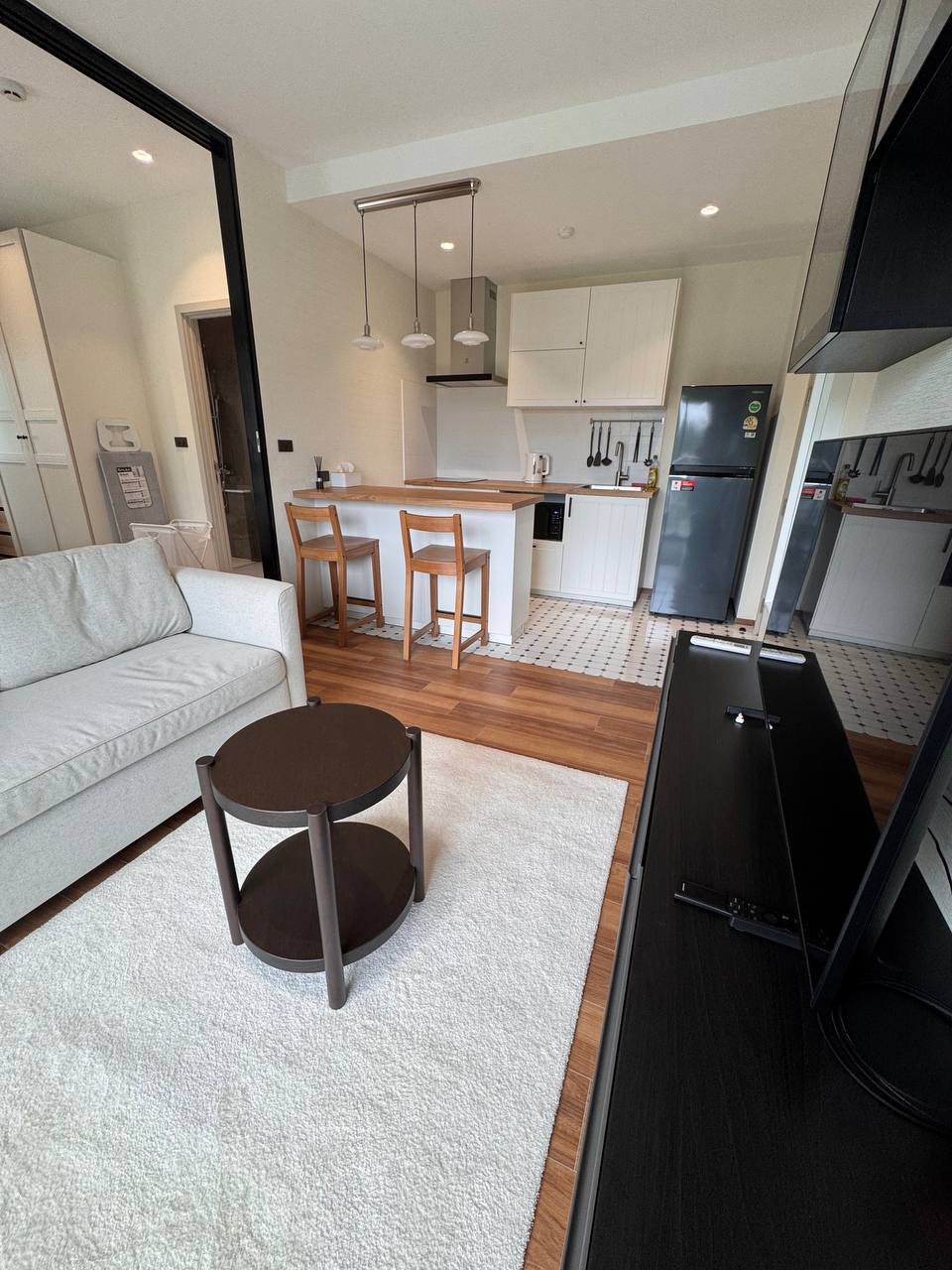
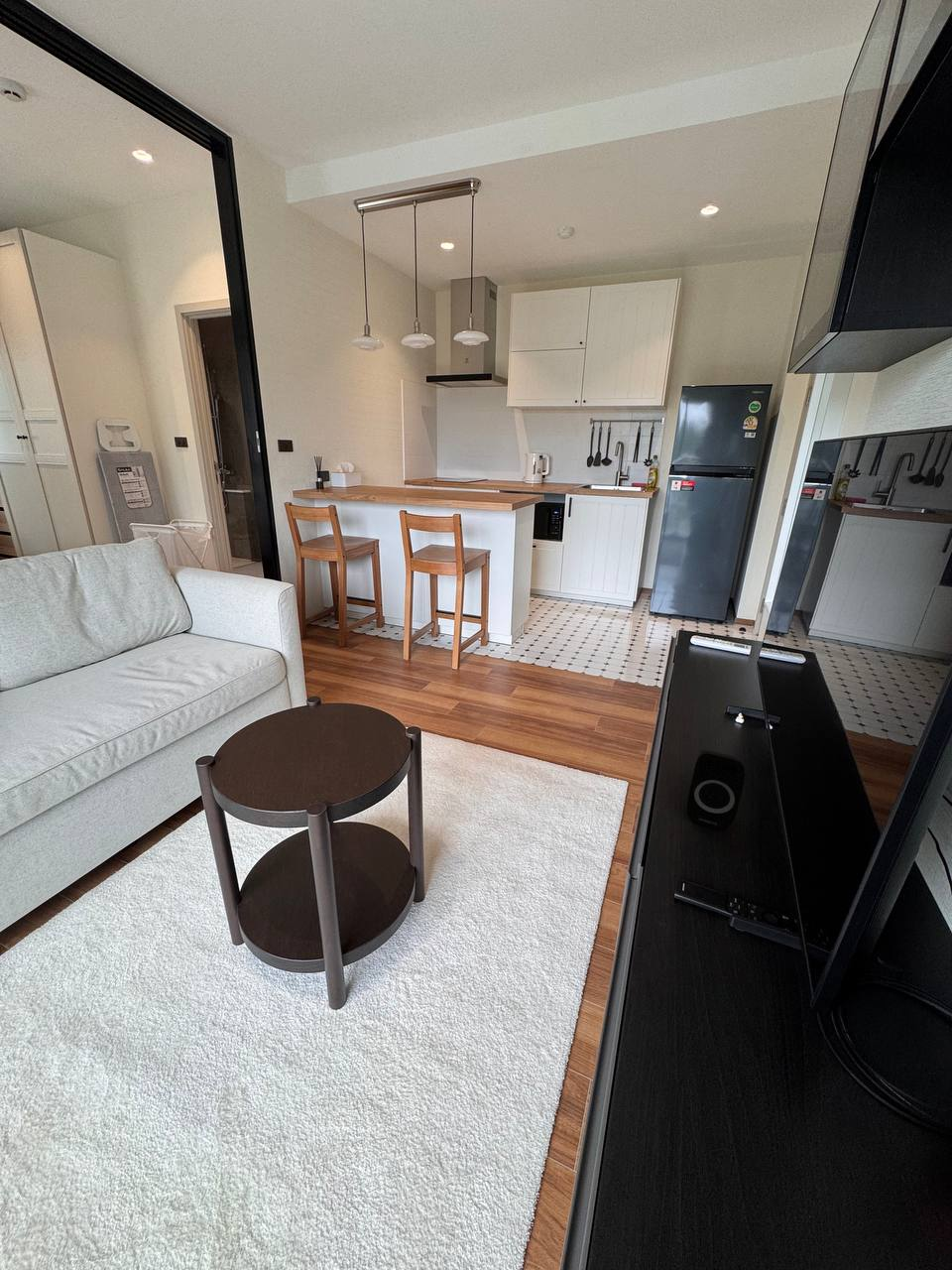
+ speaker (714, 781)
